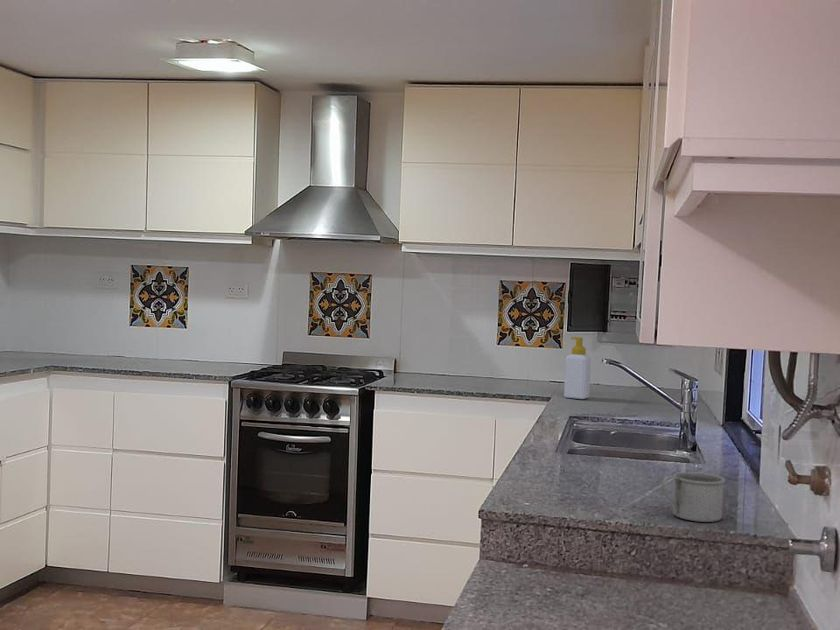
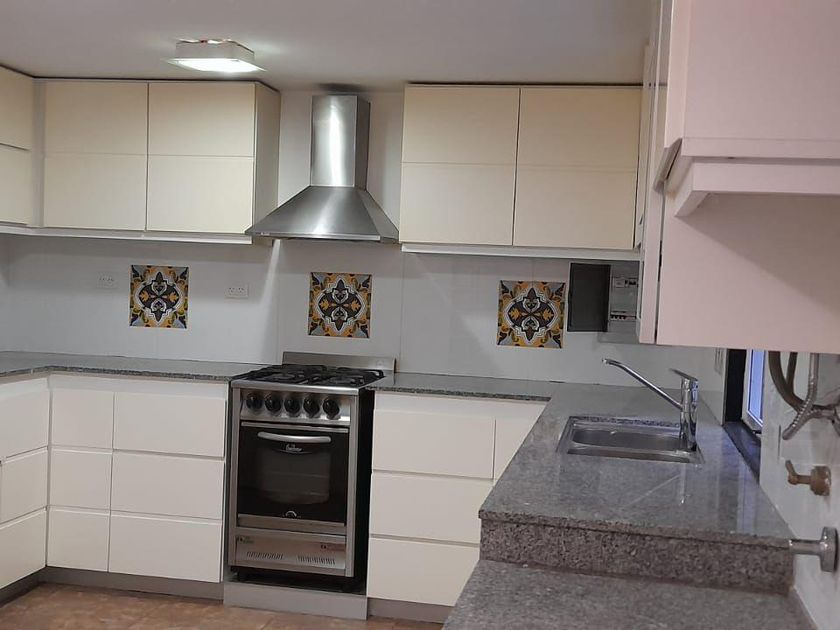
- mug (694, 496)
- soap bottle (578, 367)
